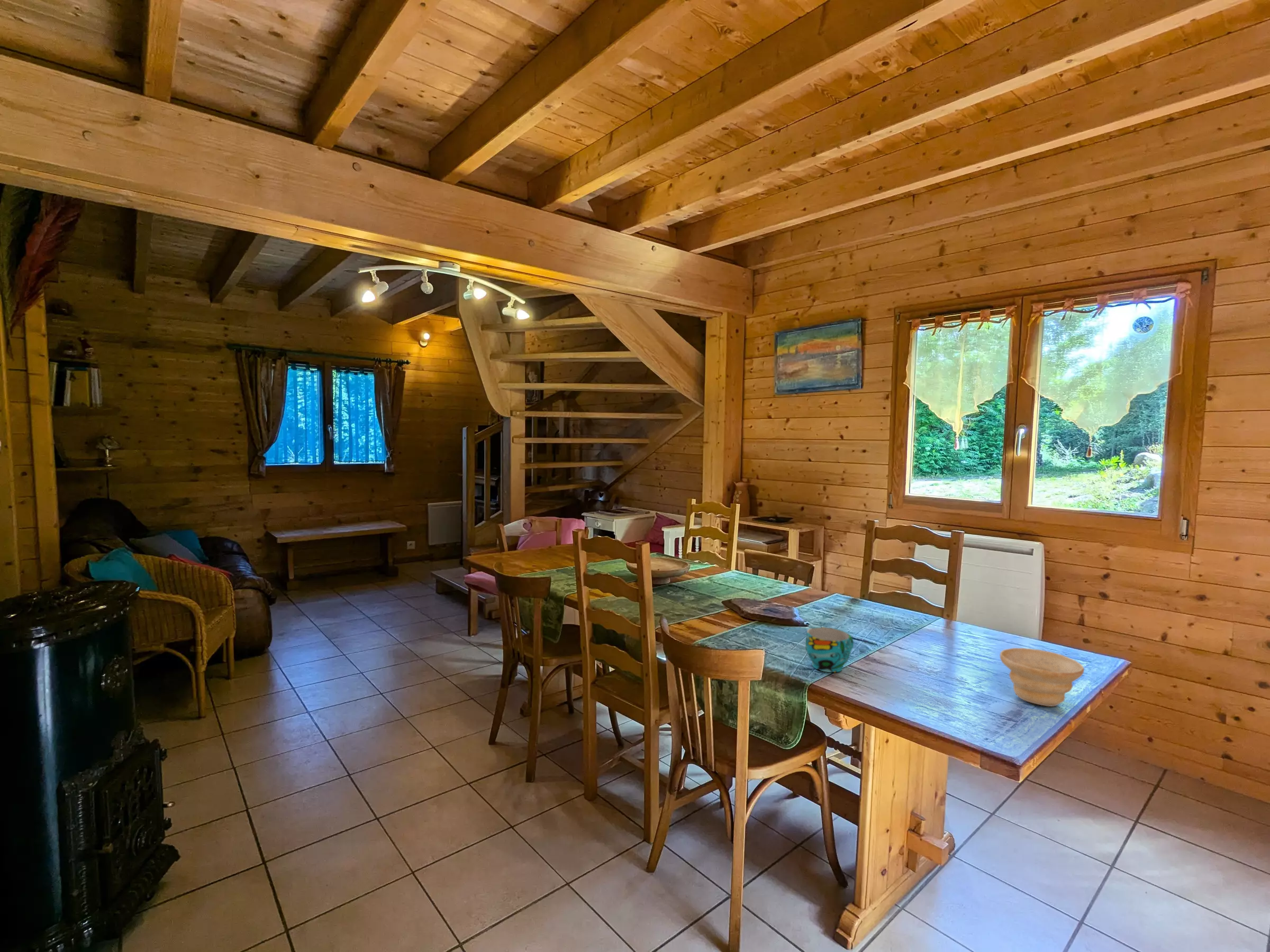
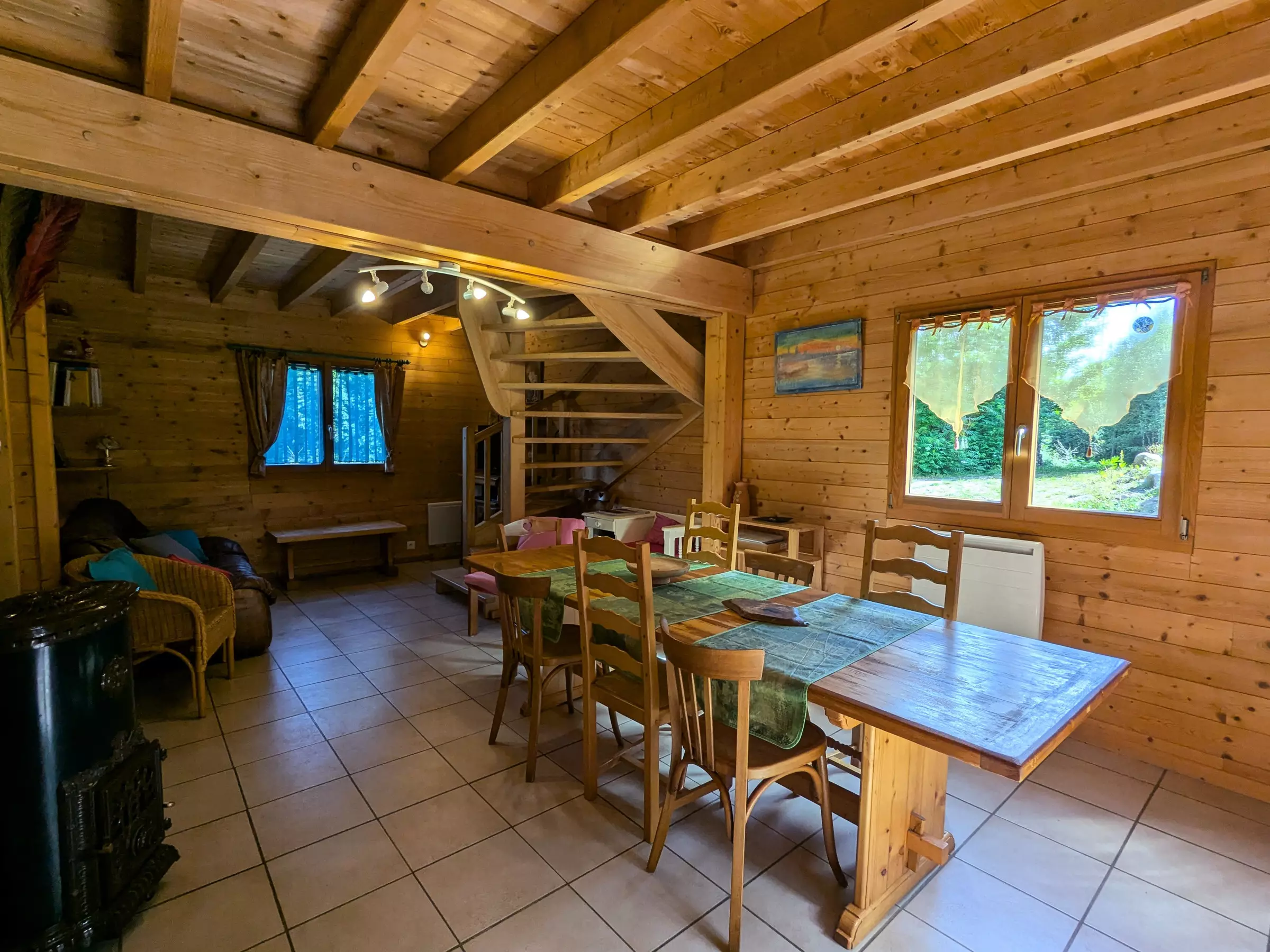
- bowl (1039, 679)
- cup (829, 649)
